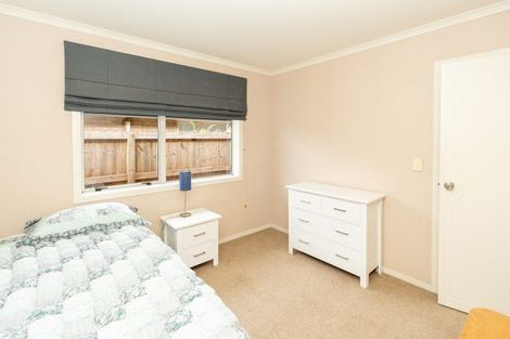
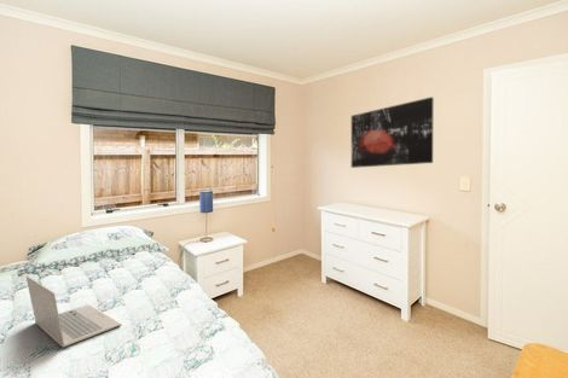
+ wall art (387, 136)
+ laptop (76, 308)
